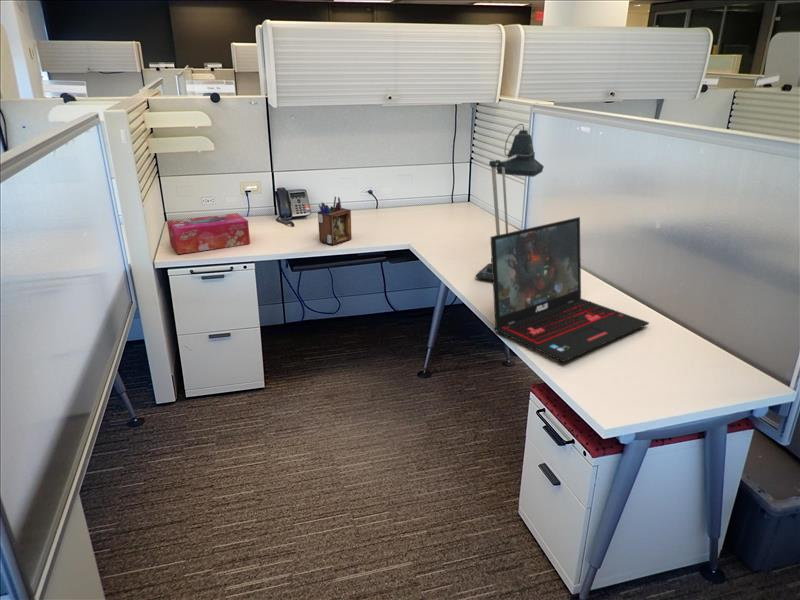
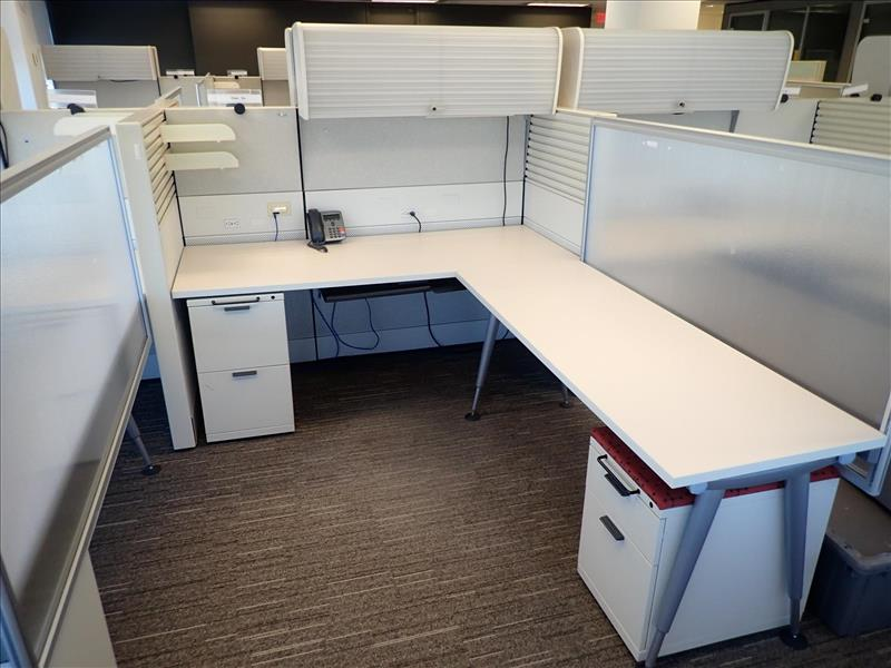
- laptop (572, 283)
- desk lamp (506, 203)
- tissue box (209, 232)
- desk organizer (334, 220)
